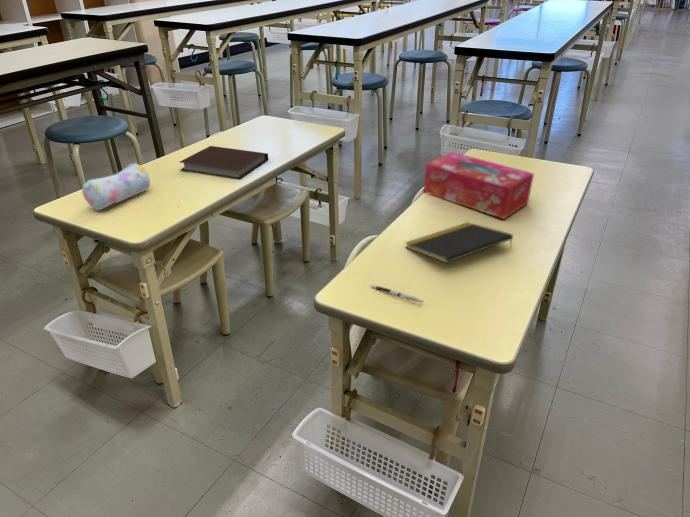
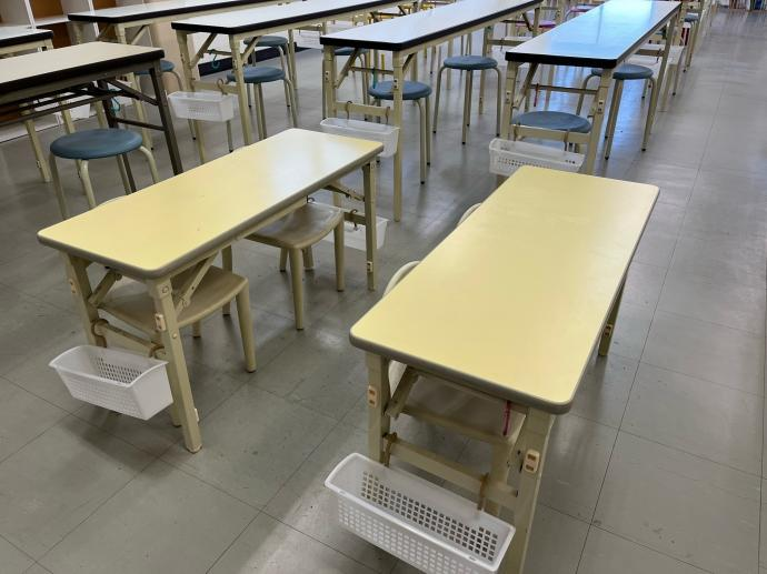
- notebook (224, 161)
- pen (395, 293)
- pencil case (117, 185)
- notepad (458, 240)
- tissue box (476, 183)
